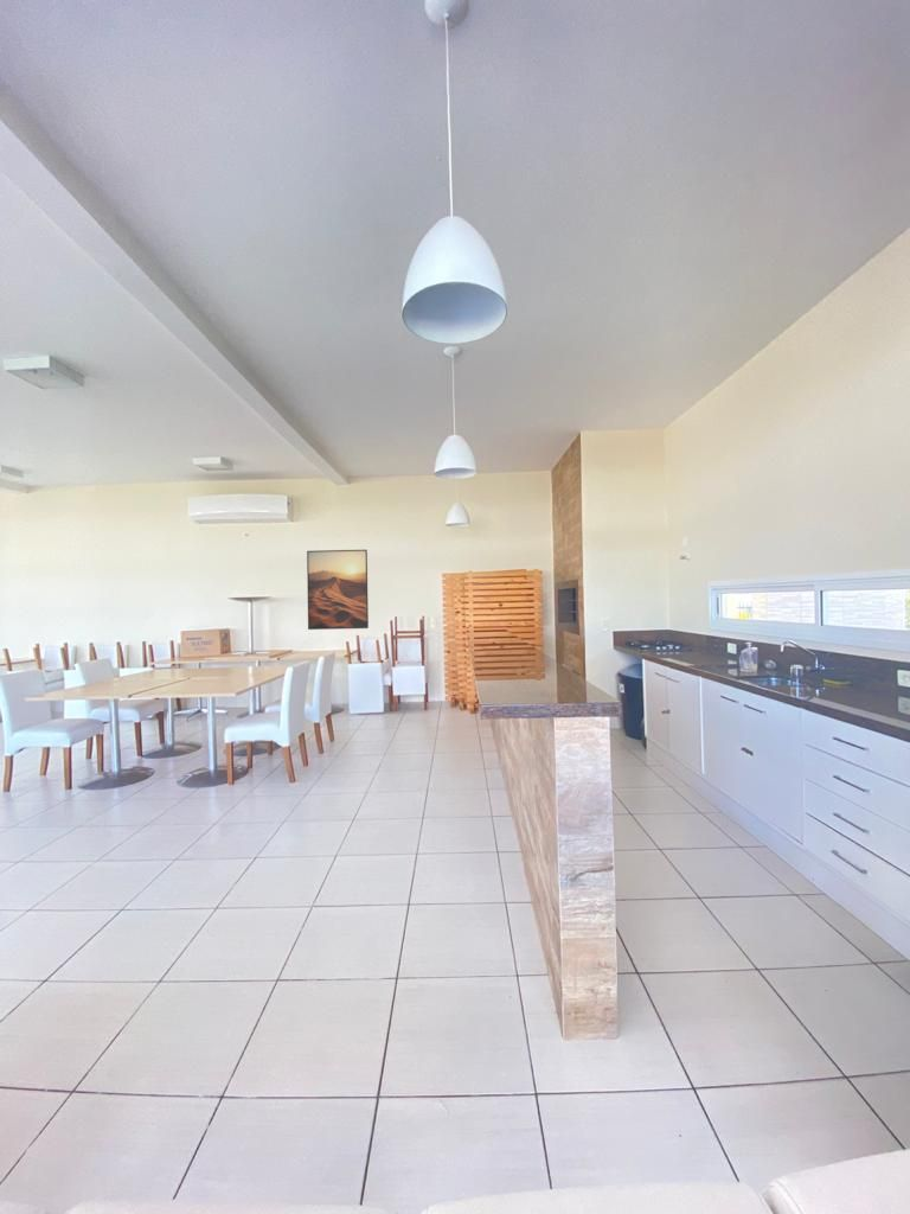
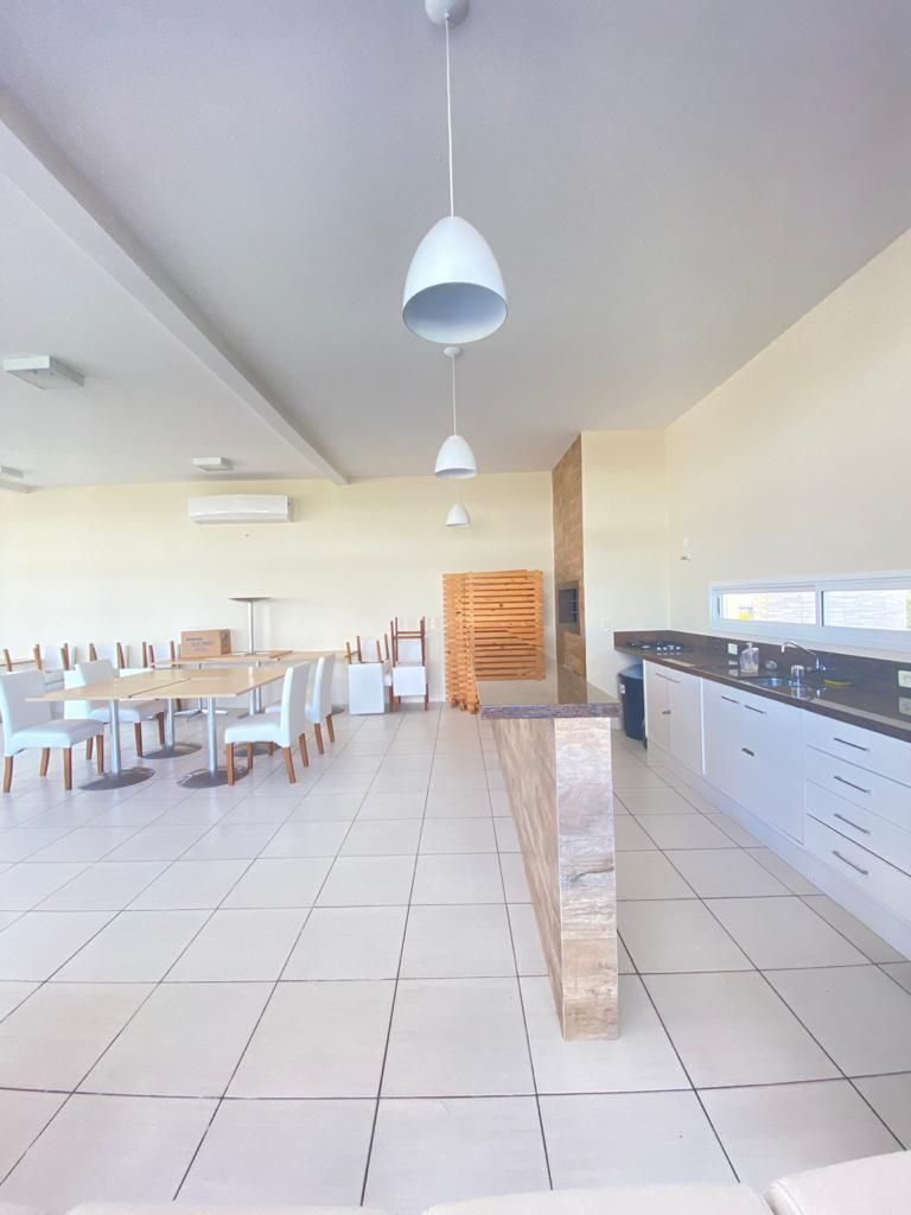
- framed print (337, 589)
